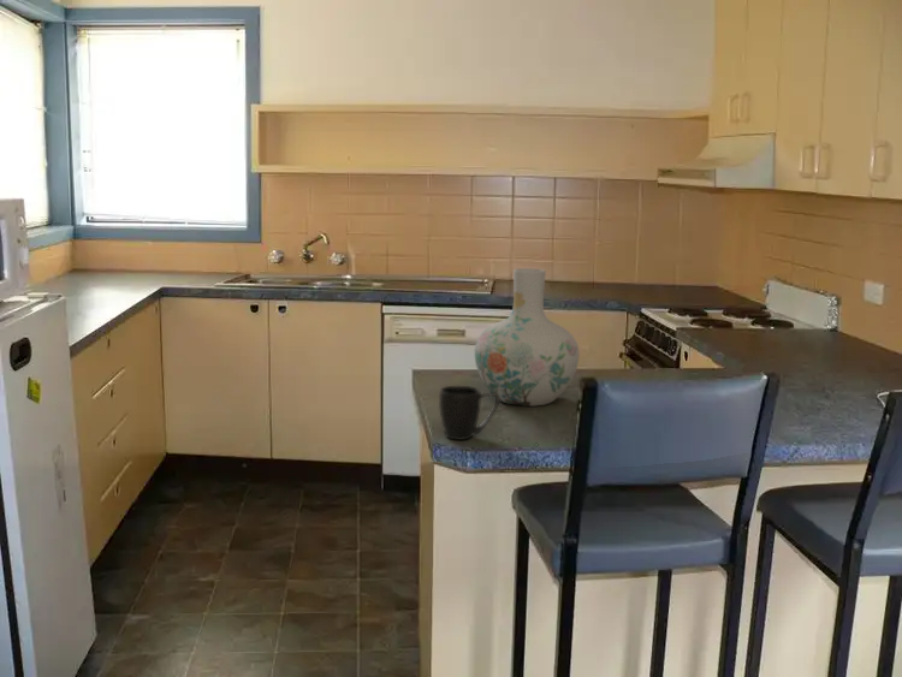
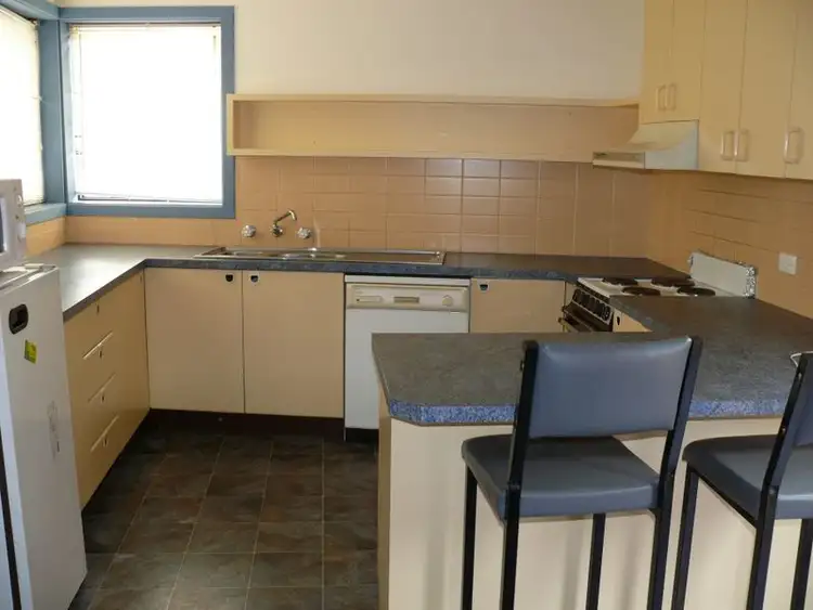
- vase (527, 334)
- mug (469, 412)
